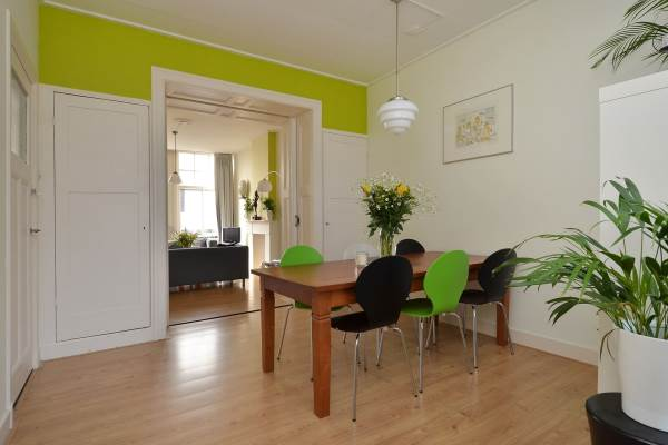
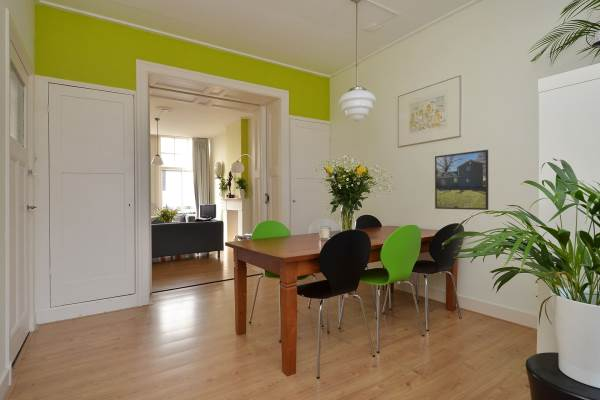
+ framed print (459, 181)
